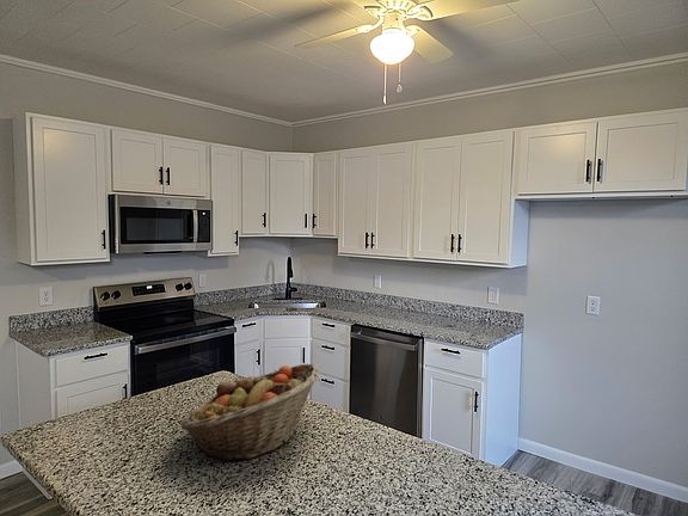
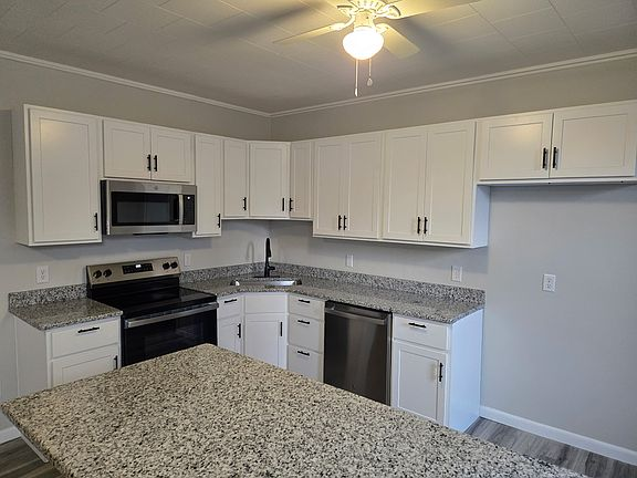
- fruit basket (254, 404)
